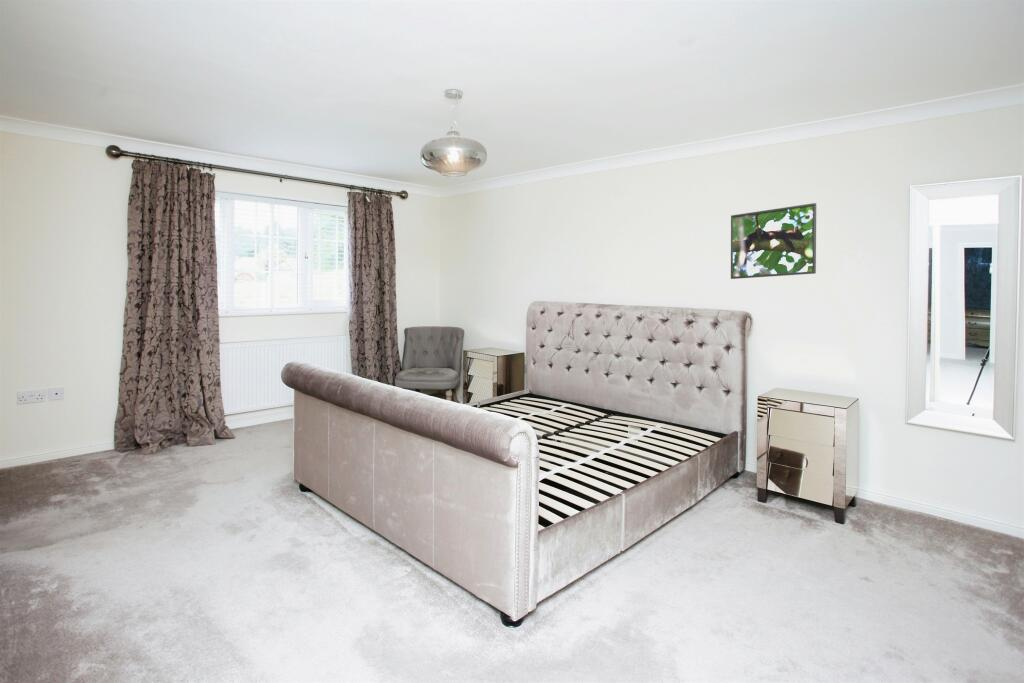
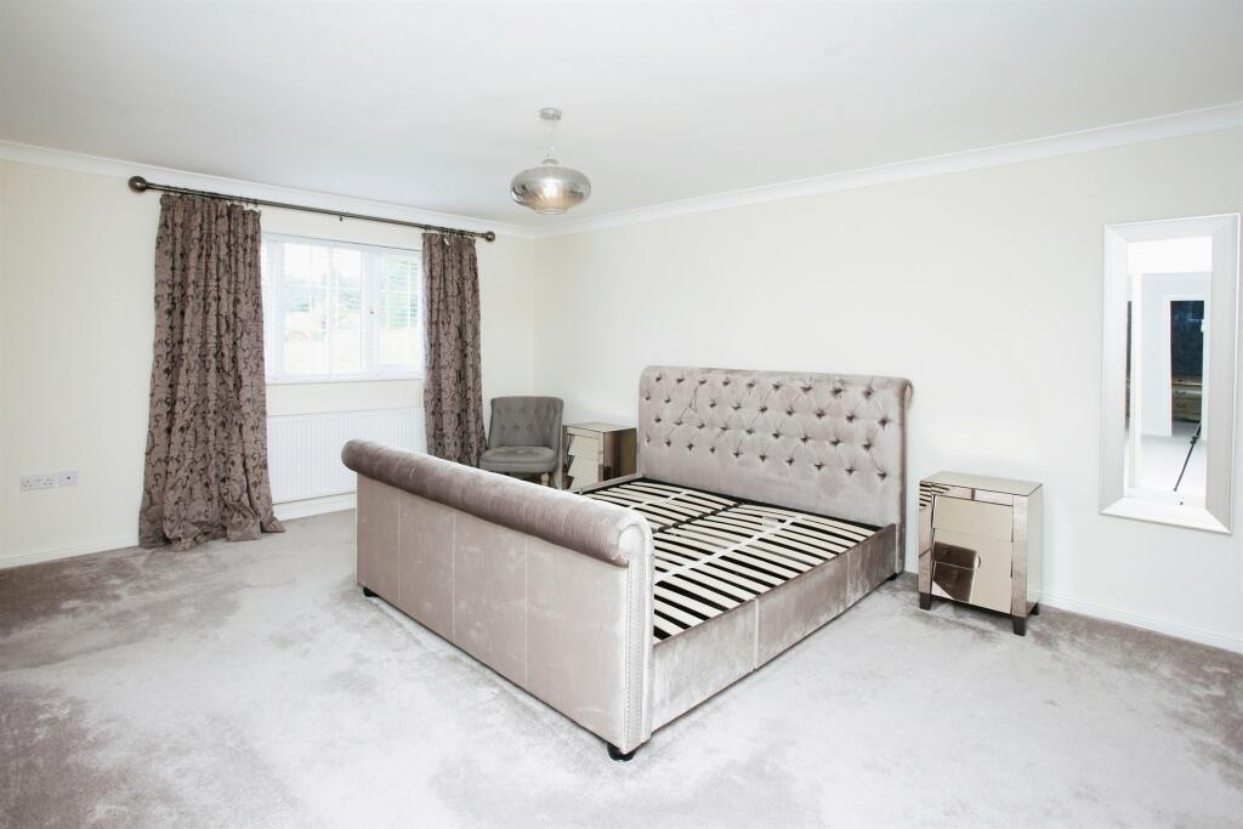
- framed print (771, 243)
